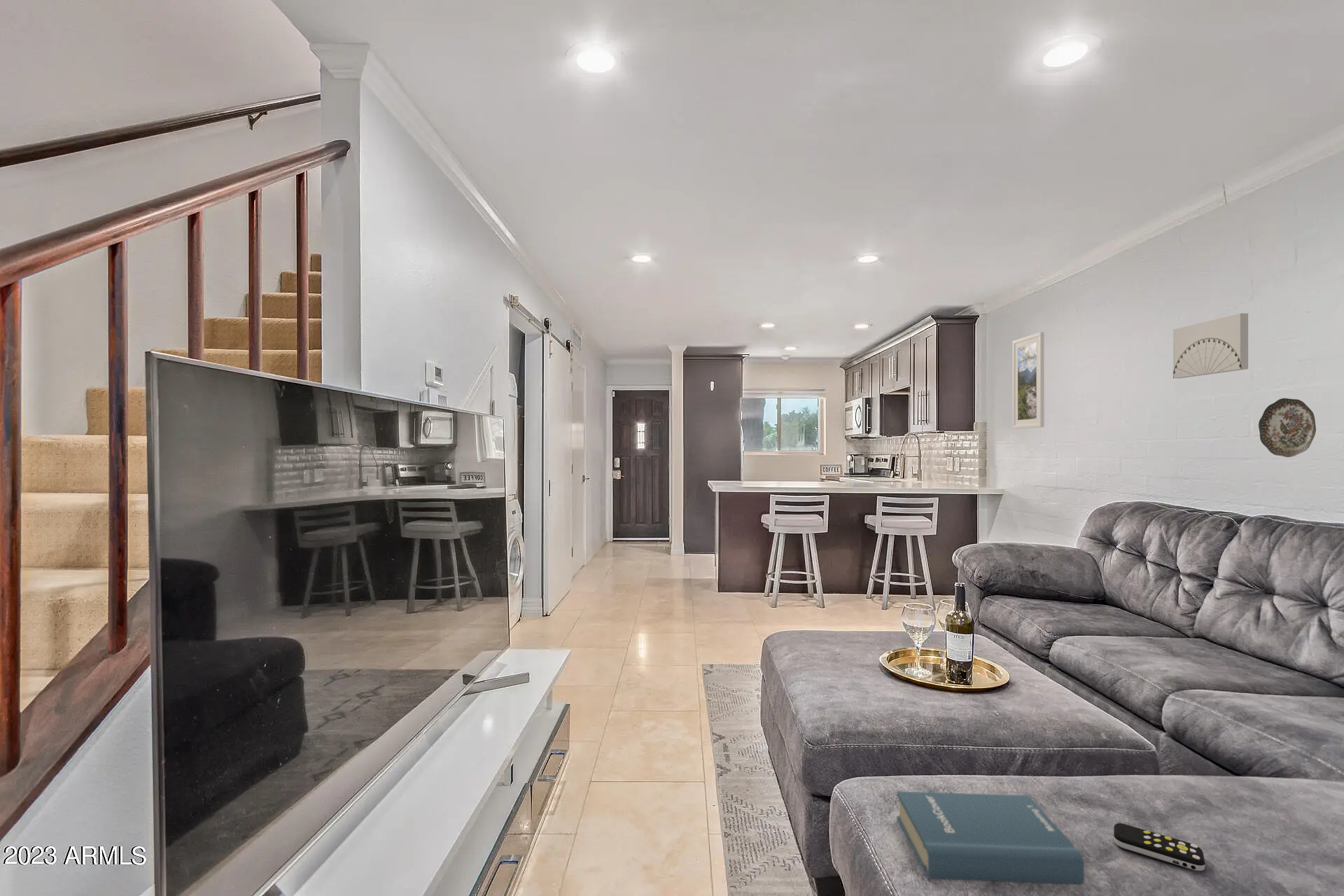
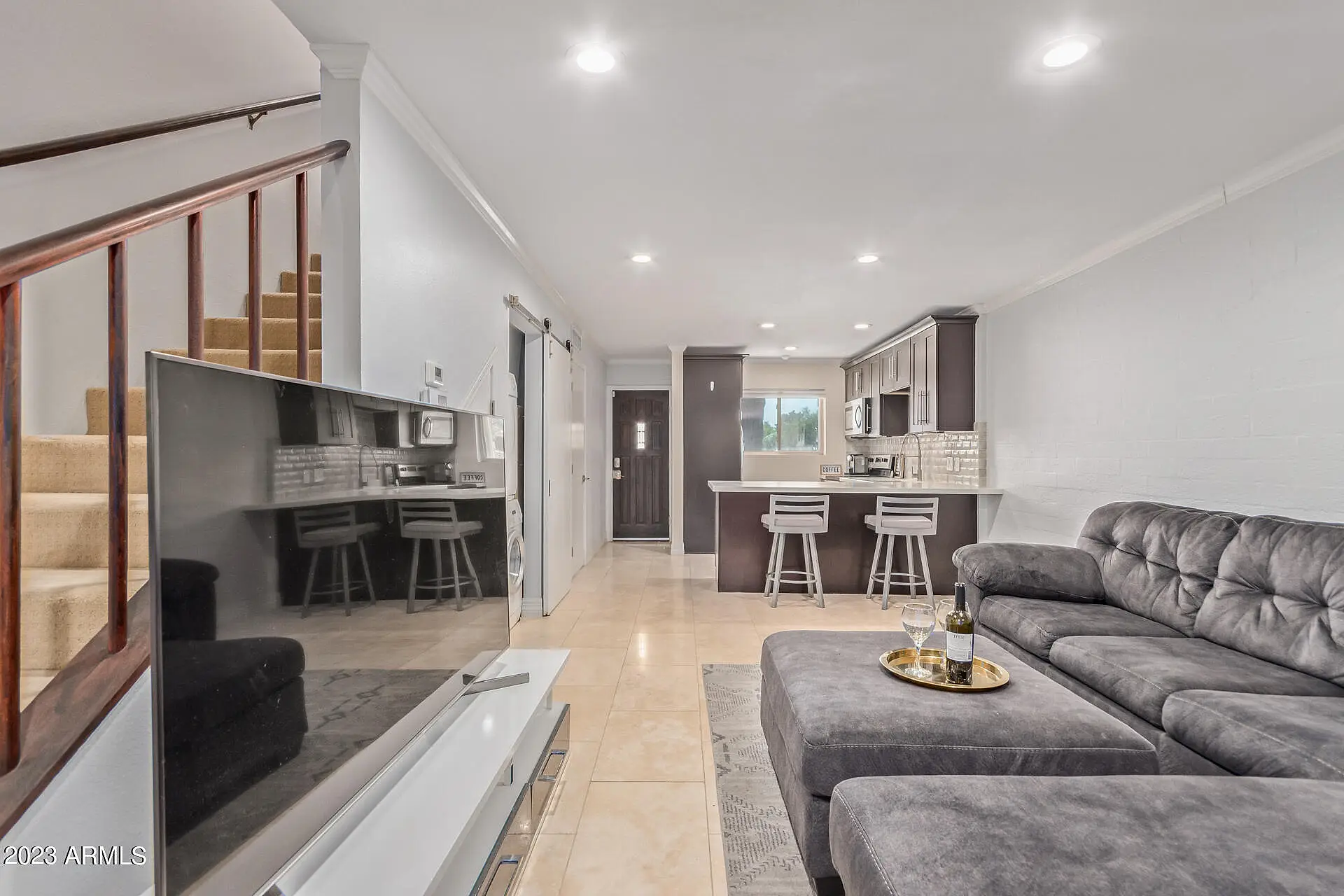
- wall art (1208, 348)
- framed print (1027, 382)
- remote control (1157, 845)
- decorative plate (1288, 427)
- hardback book (982, 836)
